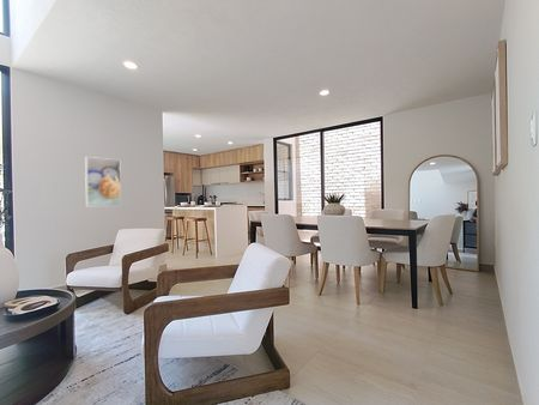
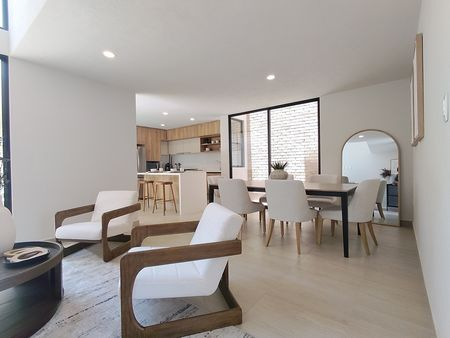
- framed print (103, 182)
